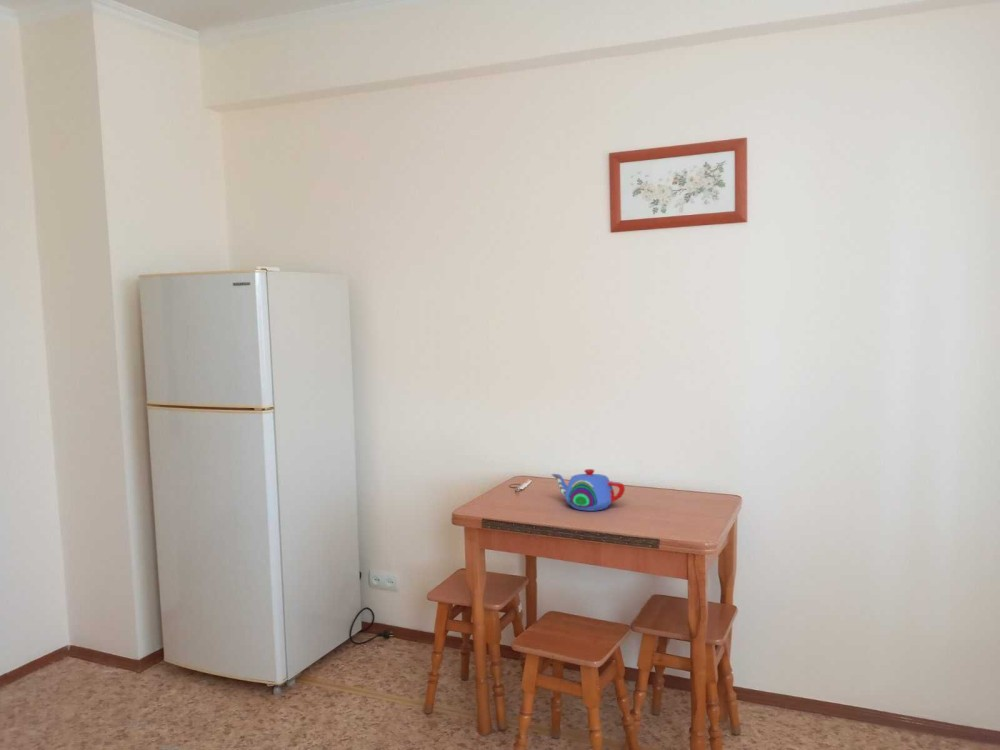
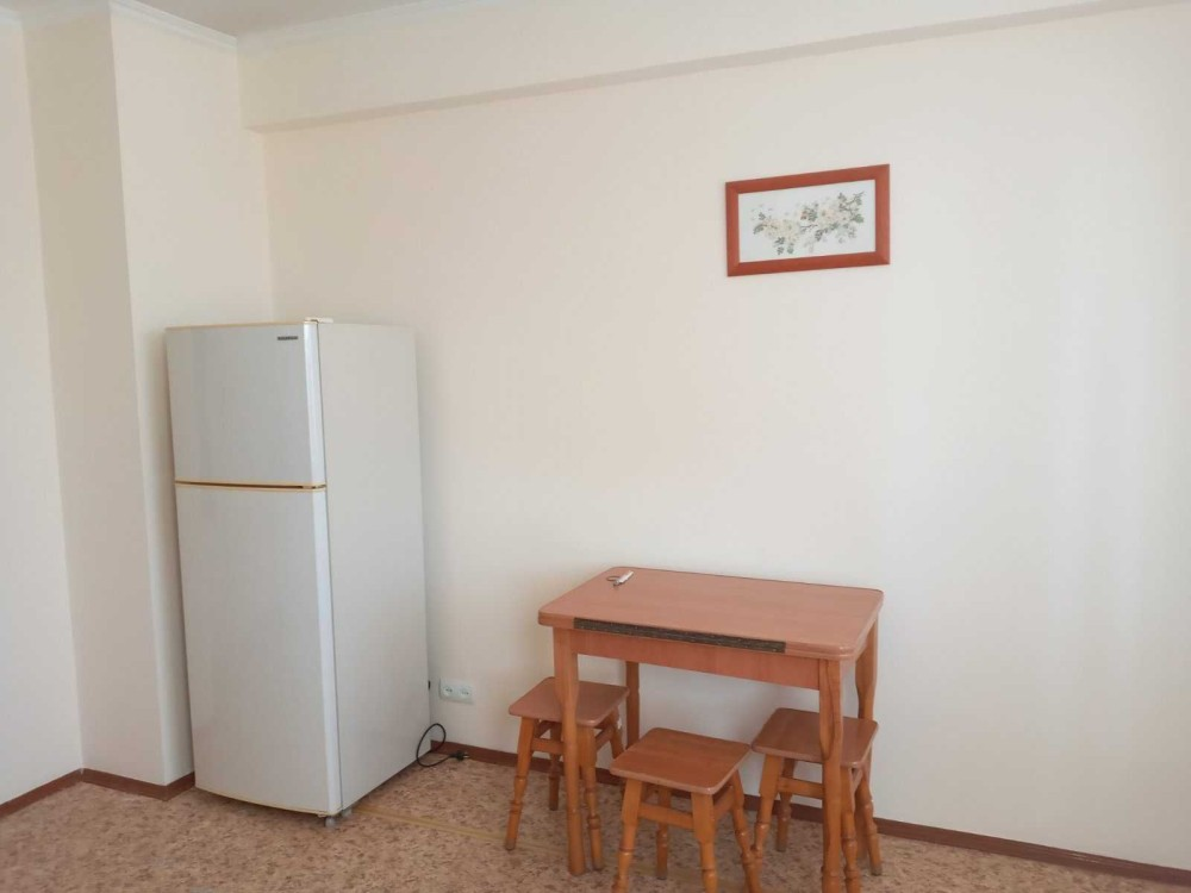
- teapot (587, 488)
